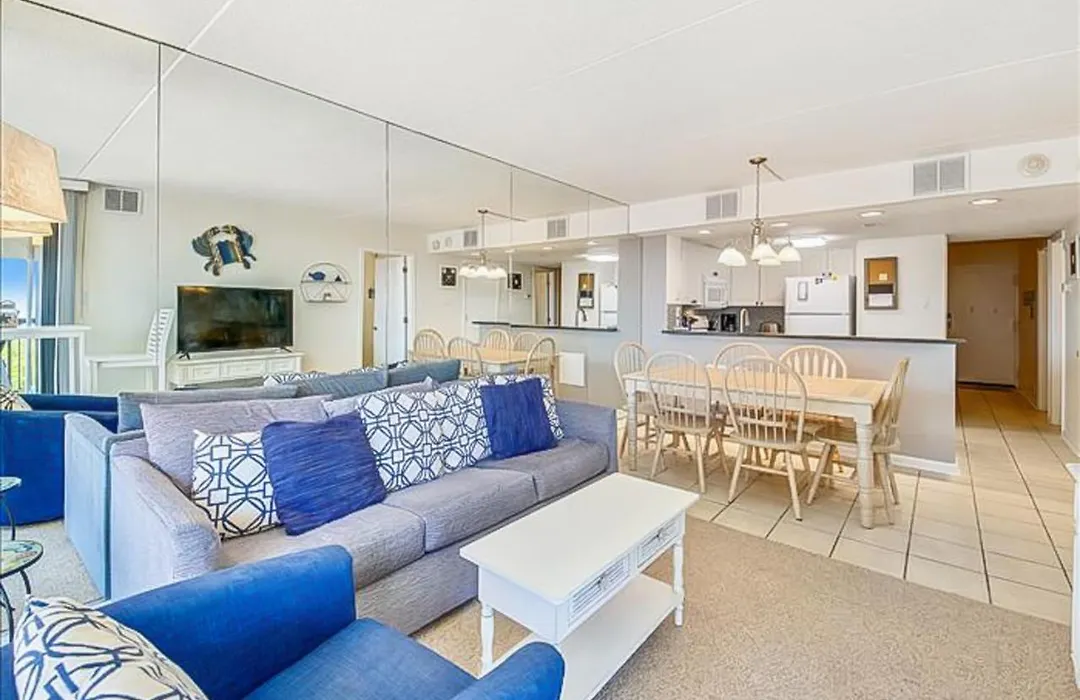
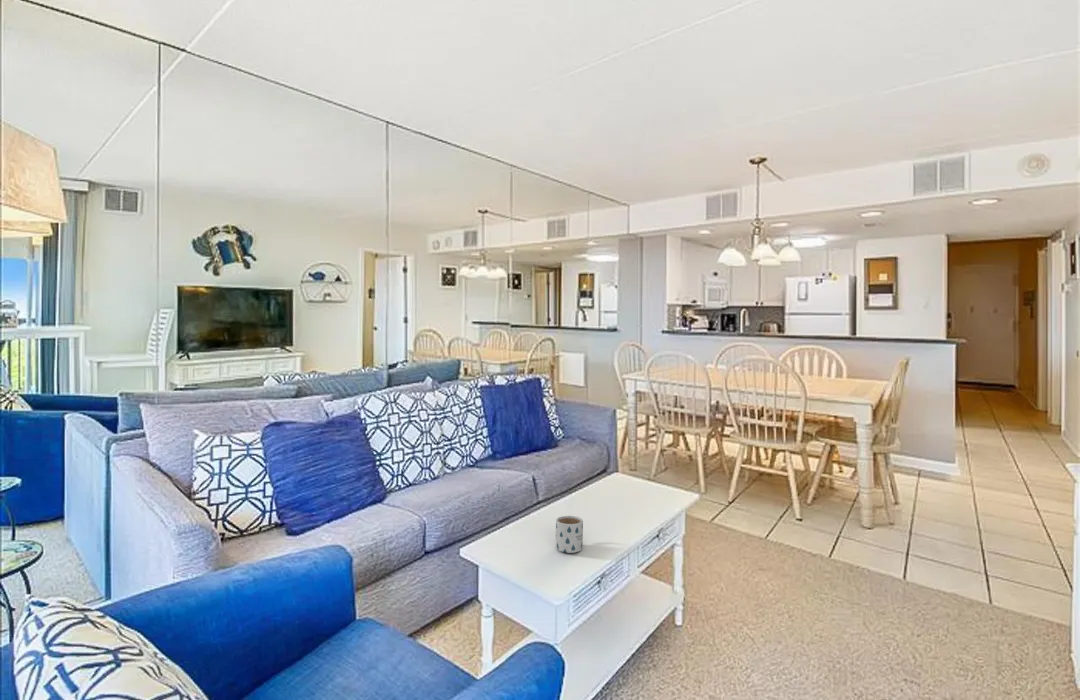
+ mug (571, 532)
